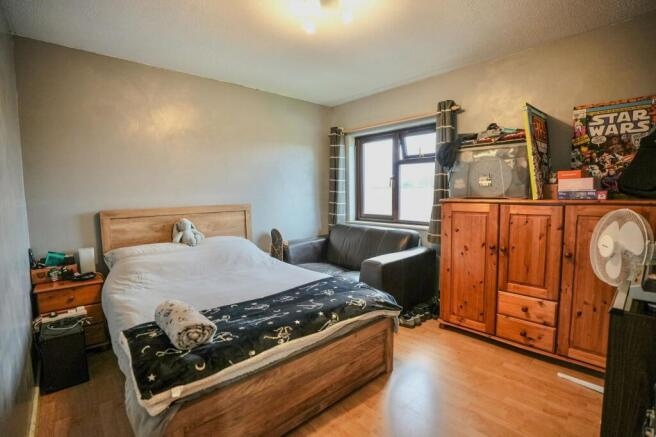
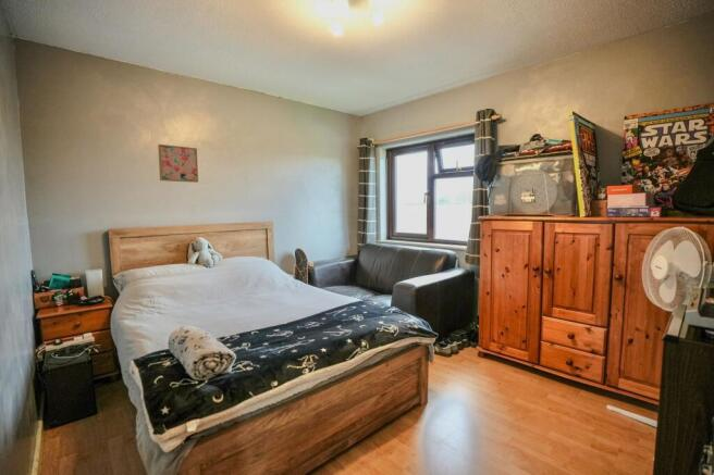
+ wall art (178, 163)
